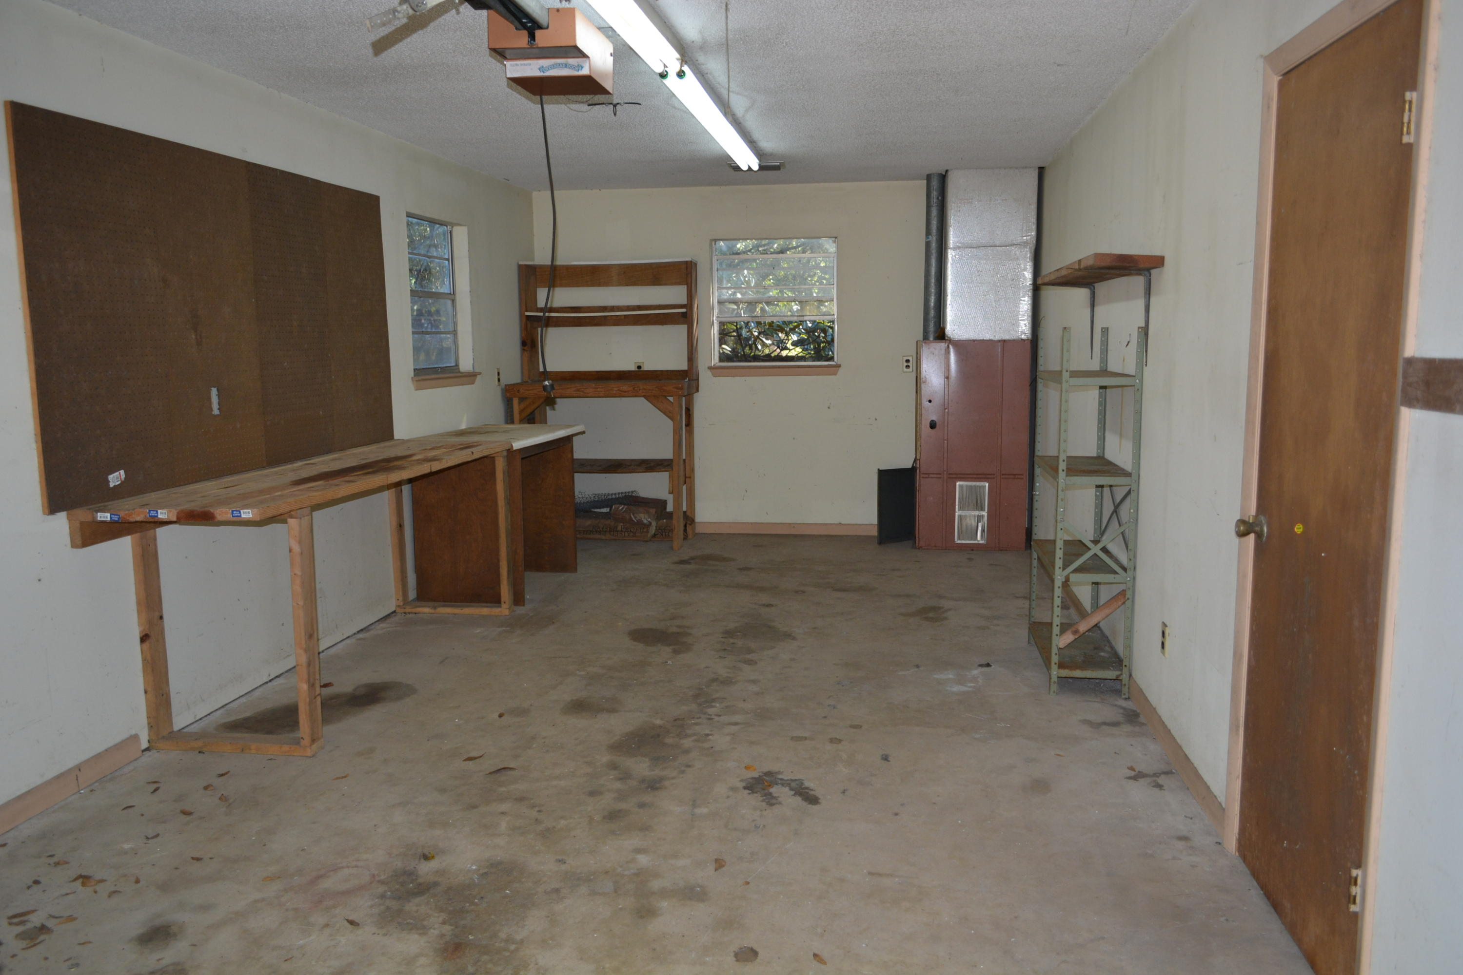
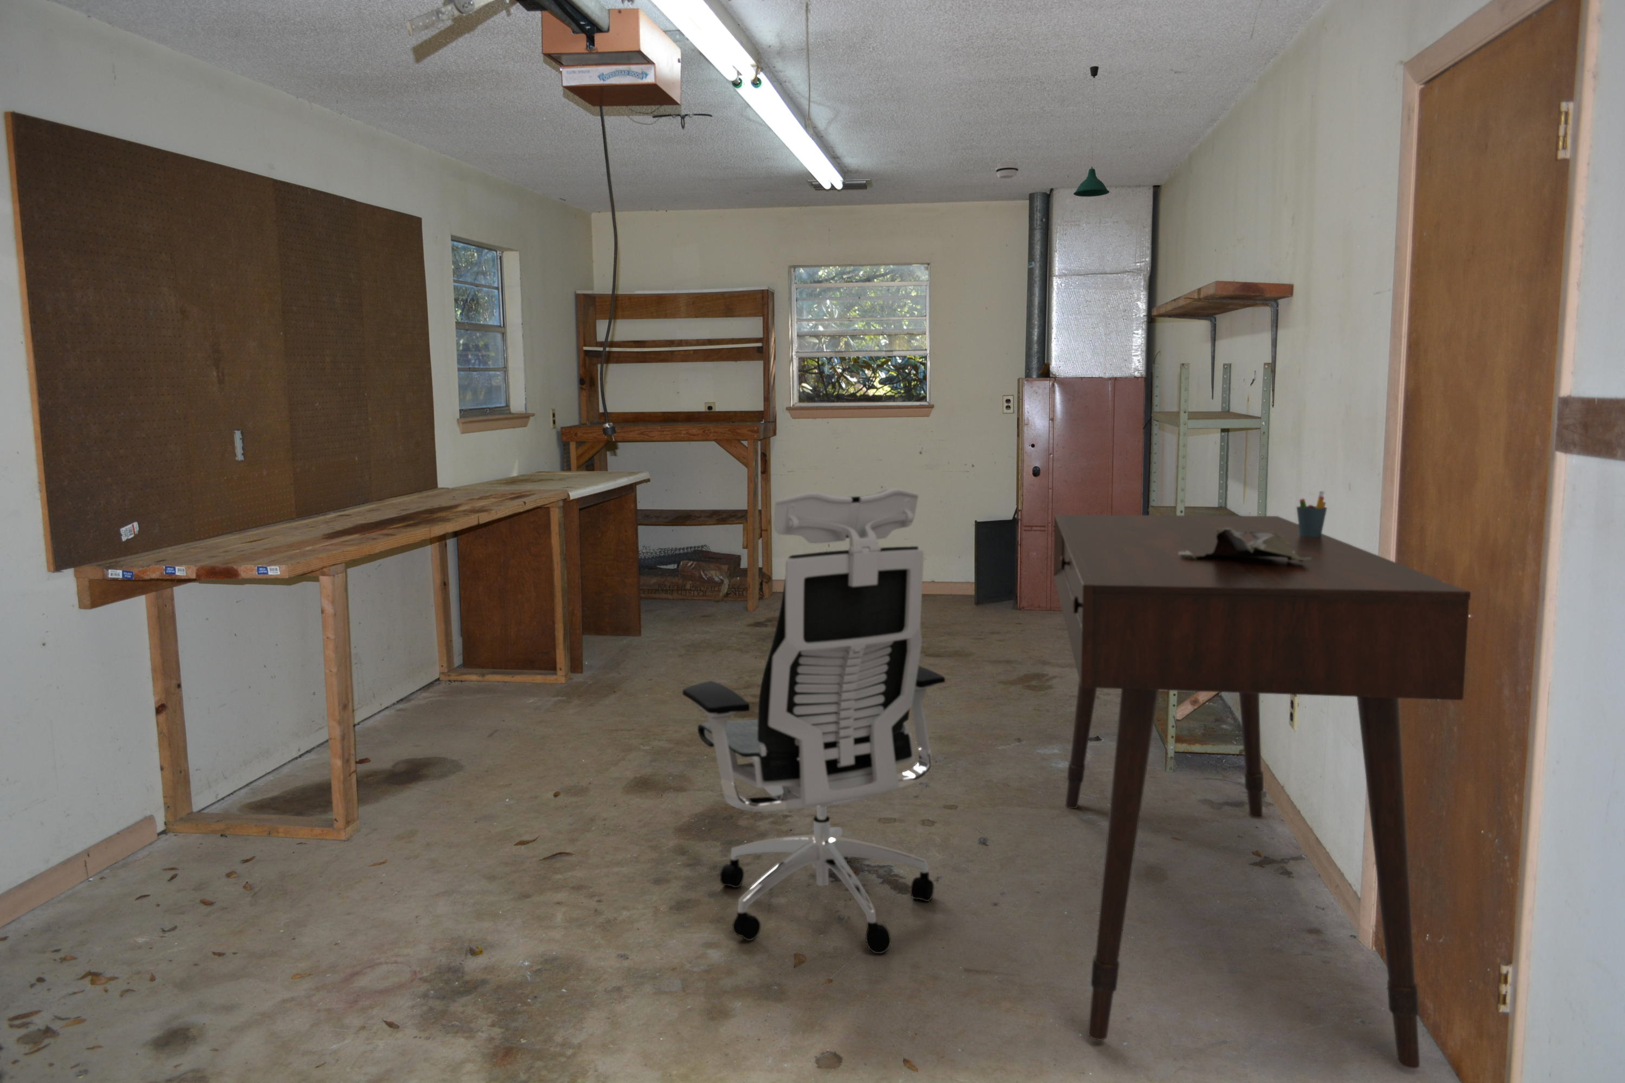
+ pen holder (1312, 512)
+ smoke detector (1007, 170)
+ pendant light (1093, 131)
+ diary (1249, 543)
+ office chair (820, 700)
+ desk (1198, 691)
